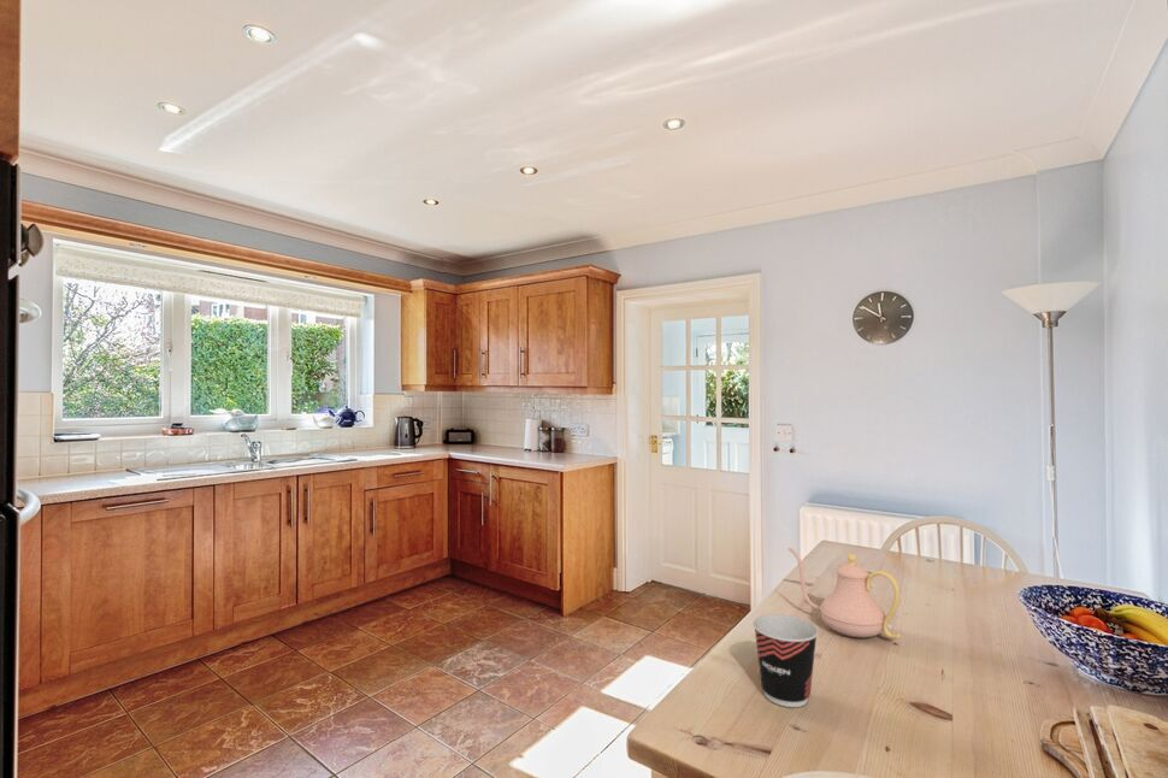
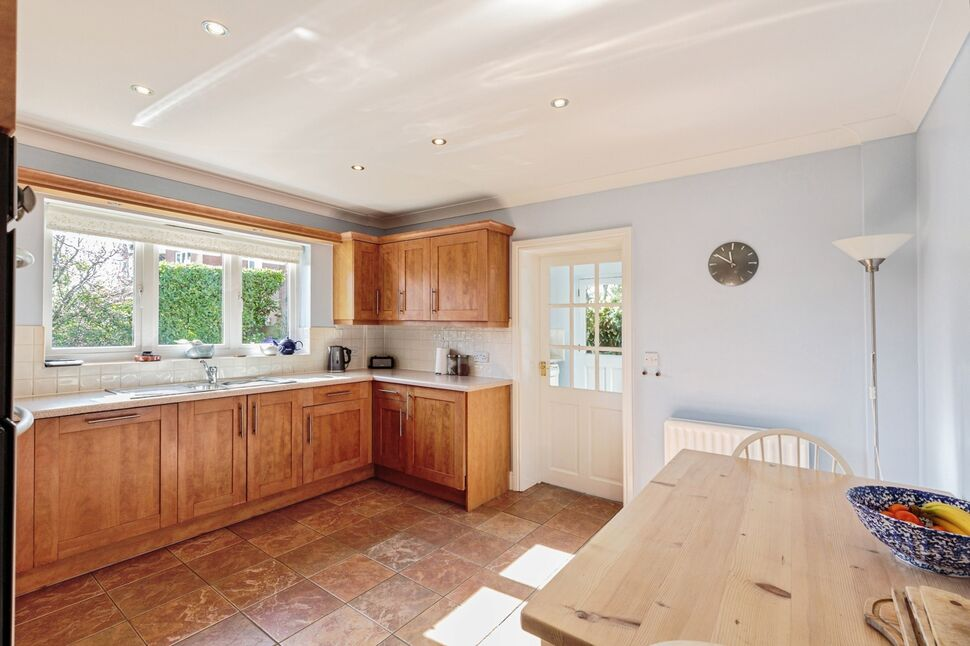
- teapot (839, 589)
- cup (785, 660)
